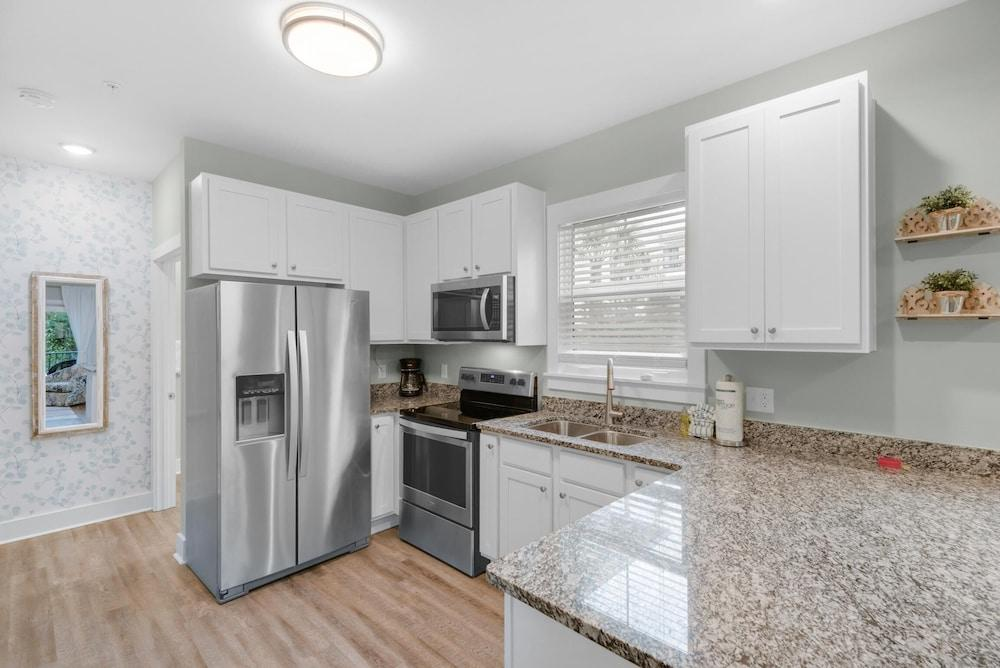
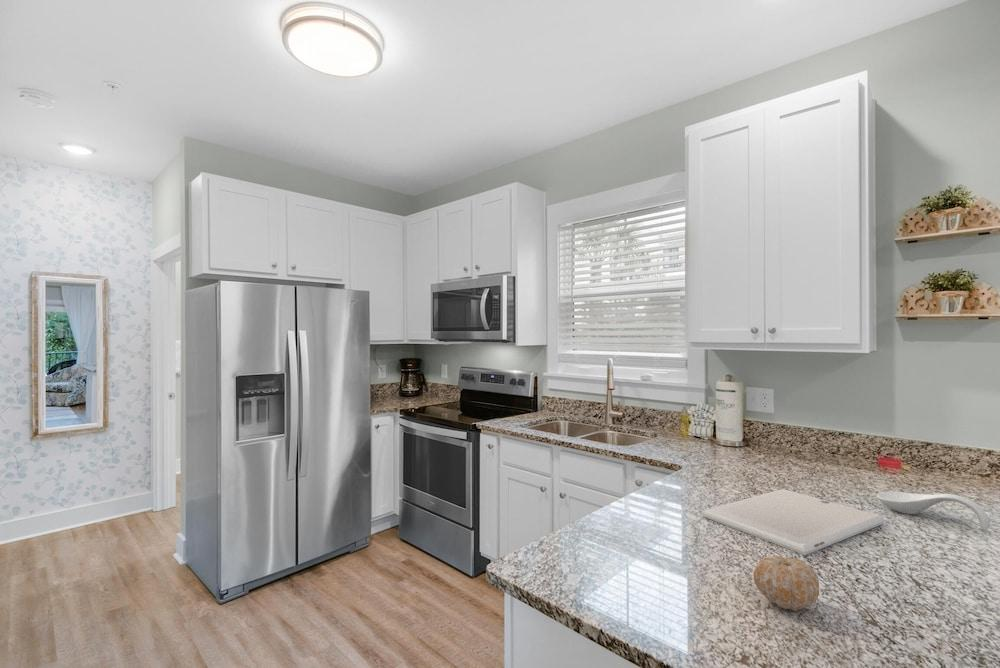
+ spoon rest (929, 503)
+ fruit (786, 582)
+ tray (791, 516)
